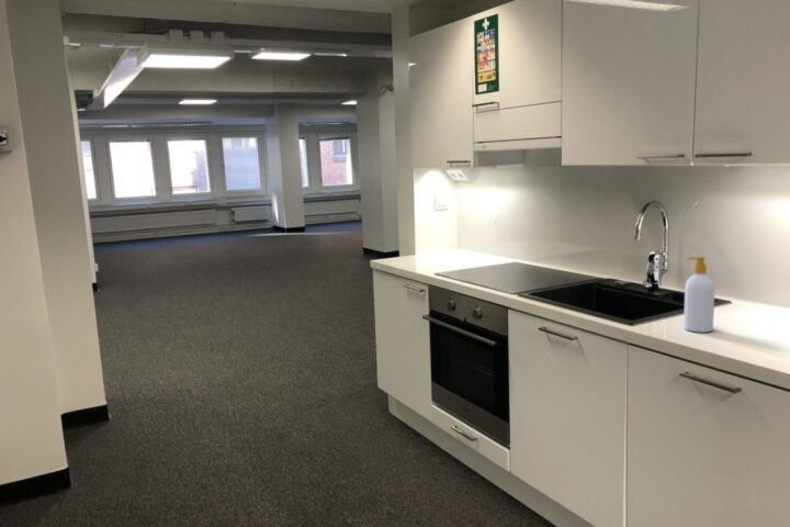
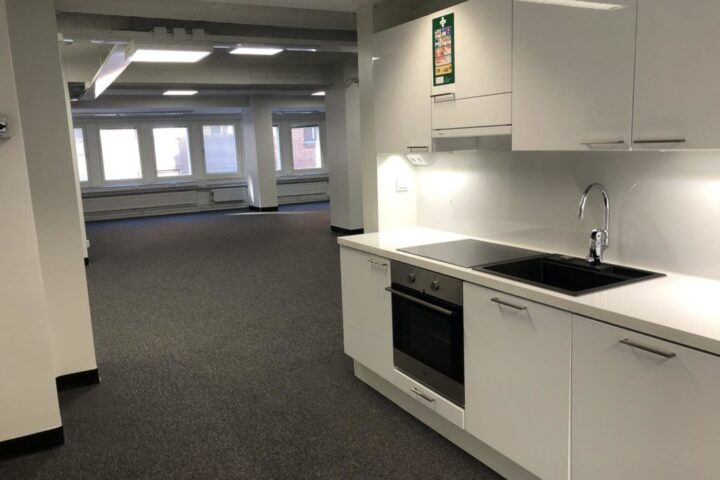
- soap bottle (698, 293)
